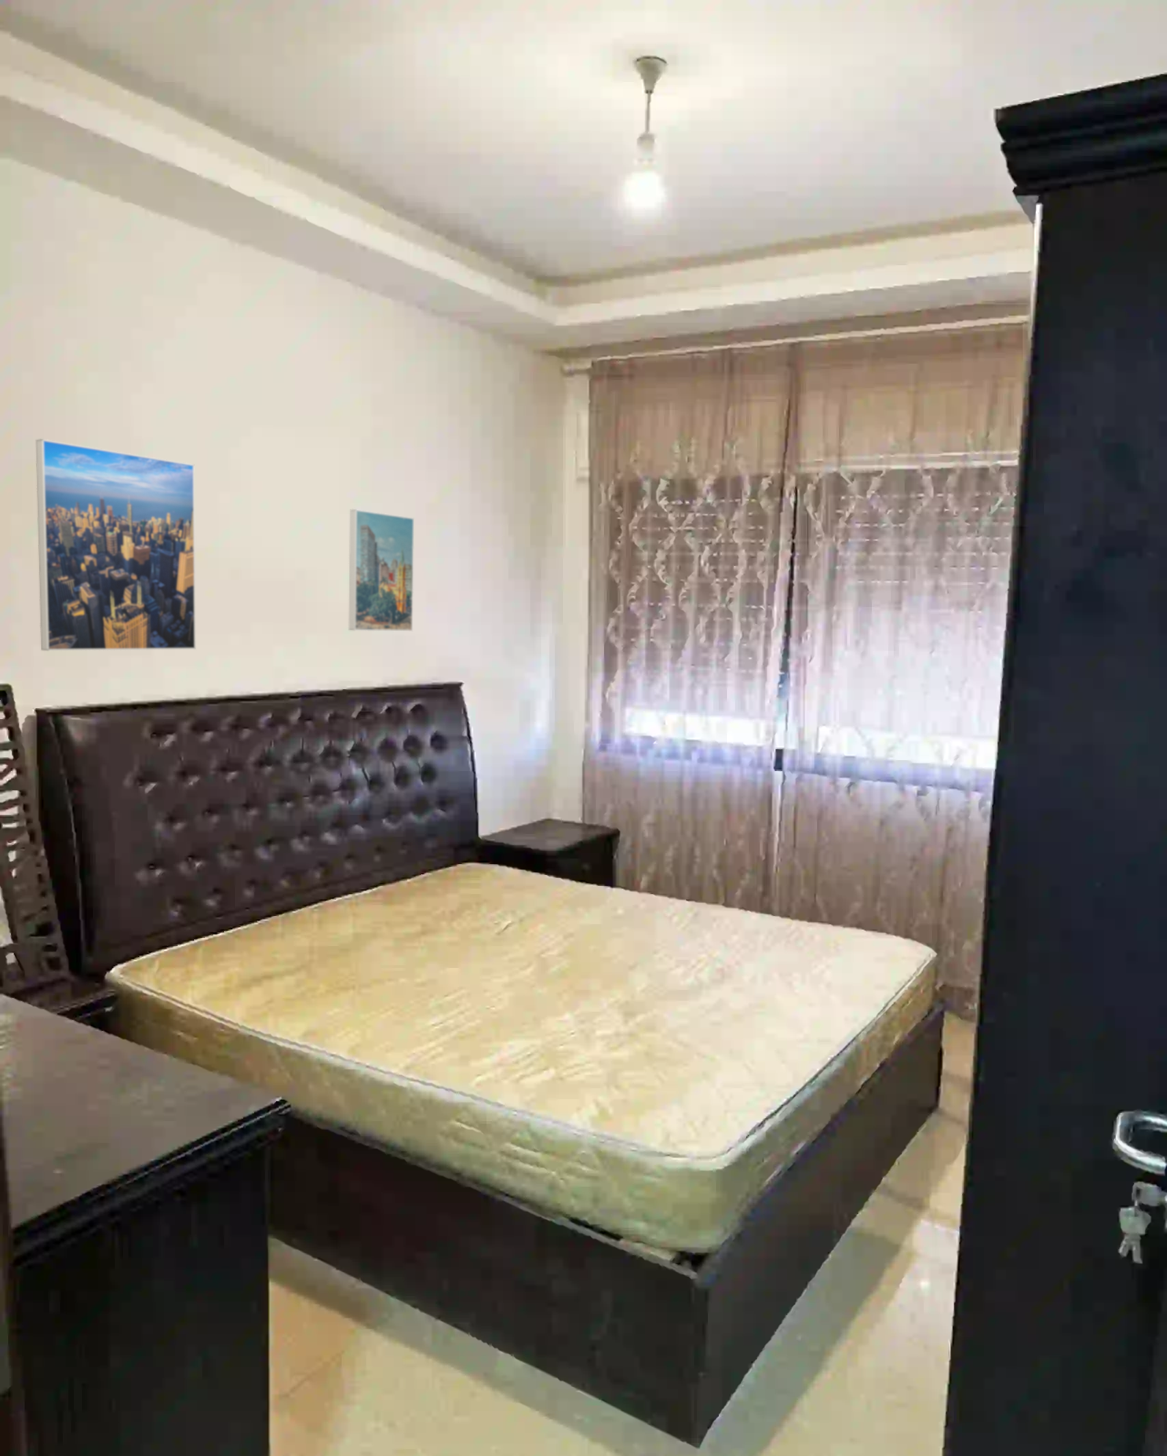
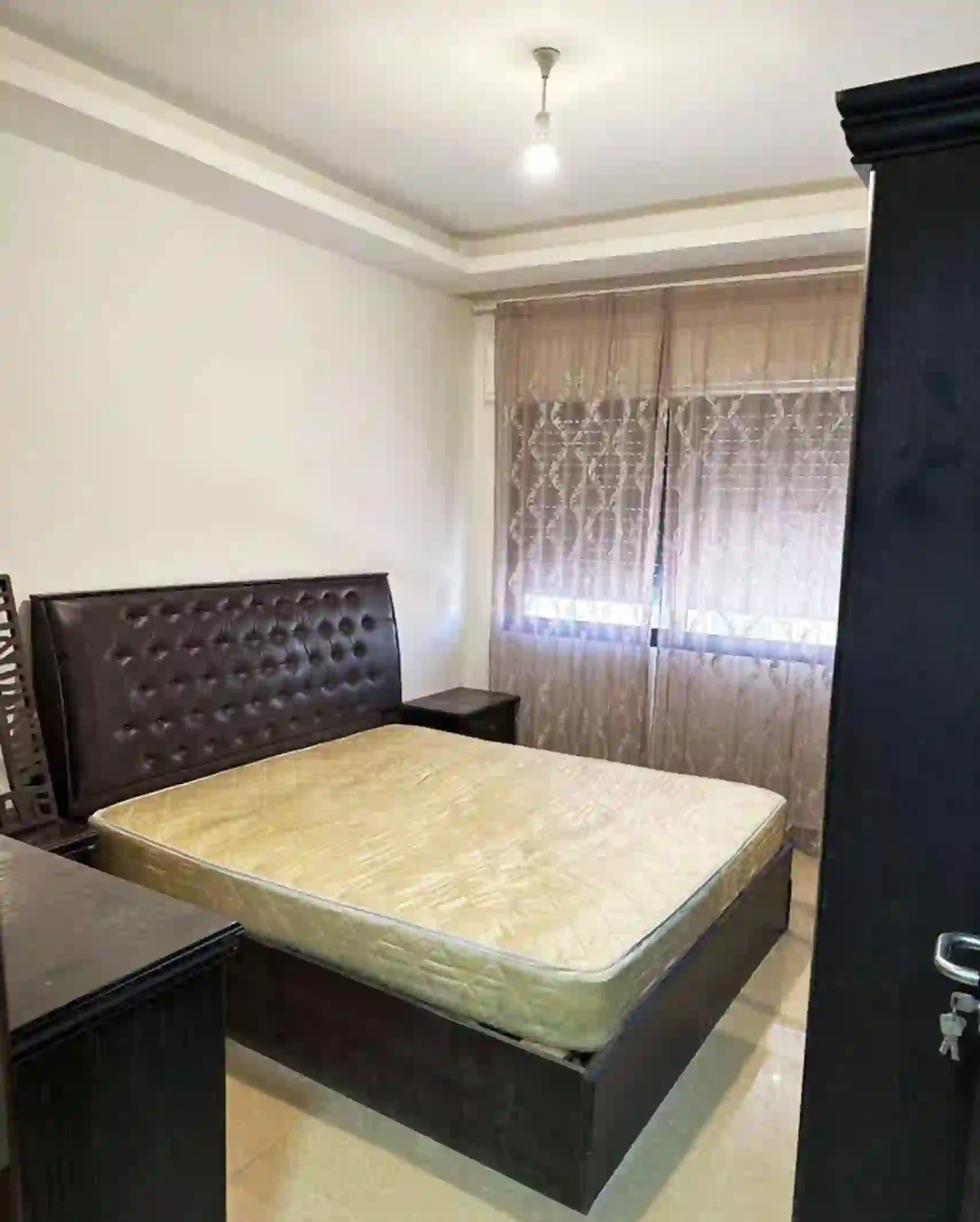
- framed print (121, 553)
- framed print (382, 572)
